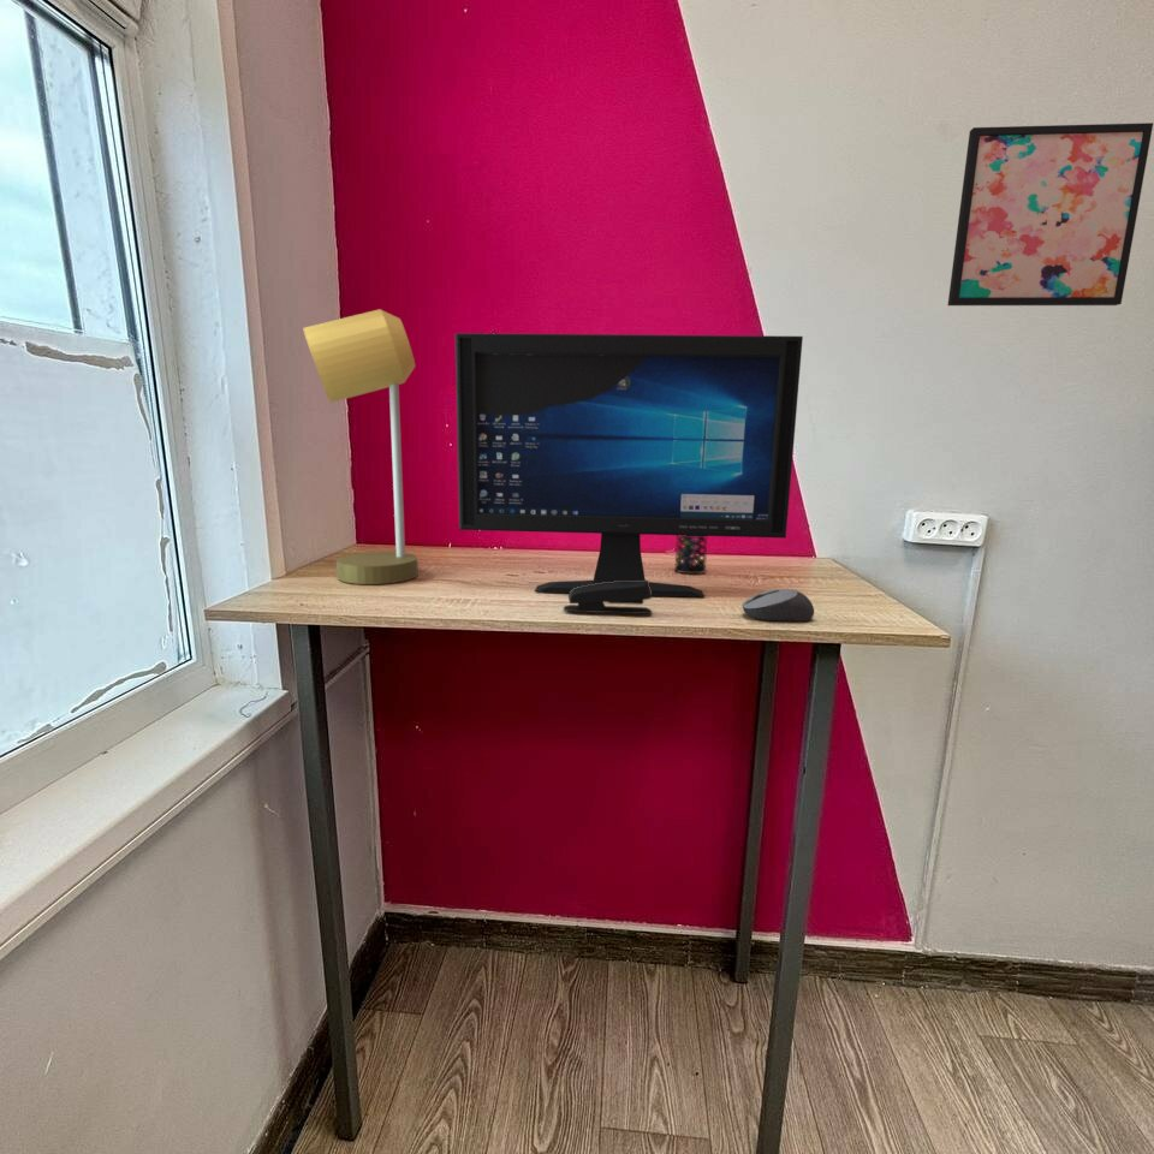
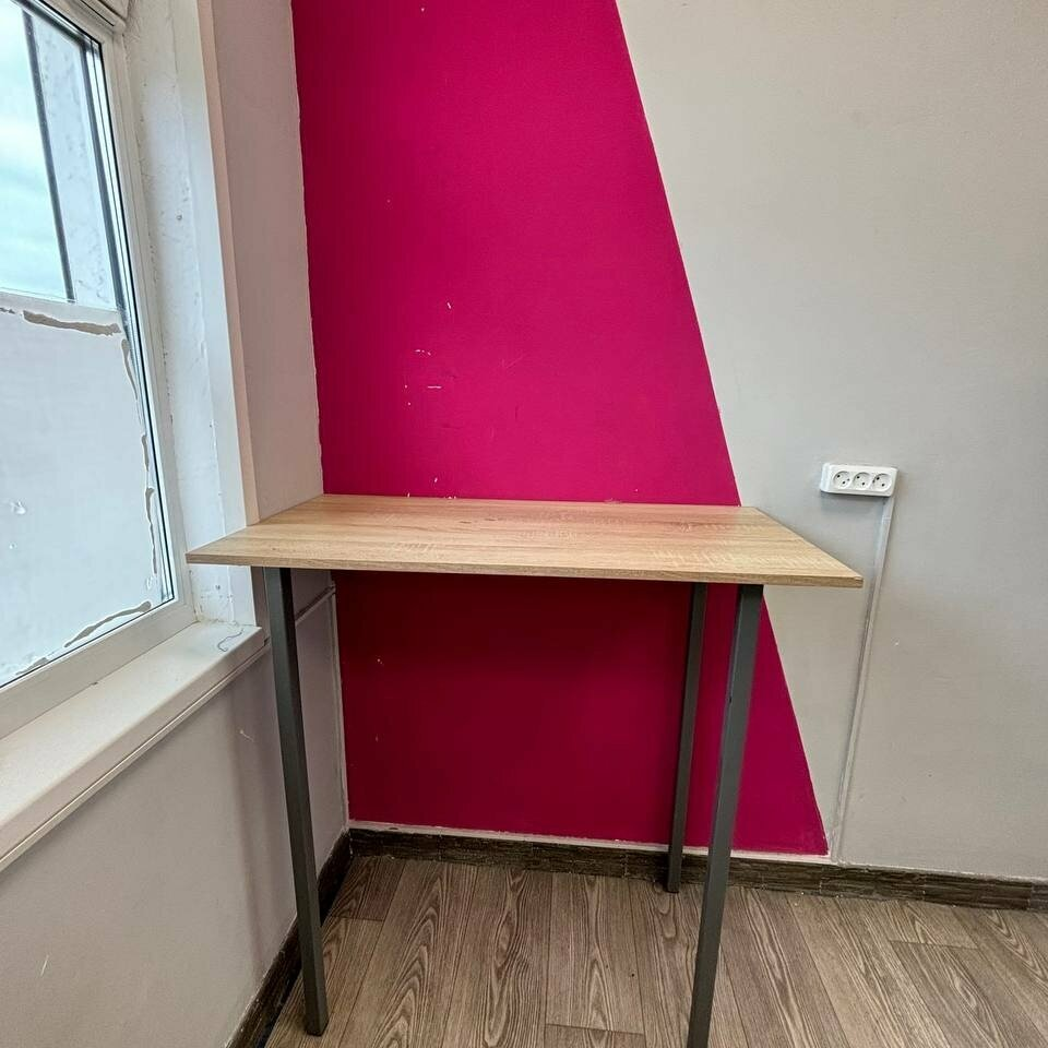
- computer monitor (621, 468)
- stapler (607, 595)
- pen holder (686, 537)
- desk lamp (392, 446)
- wall art (1046, 218)
- computer mouse (778, 602)
